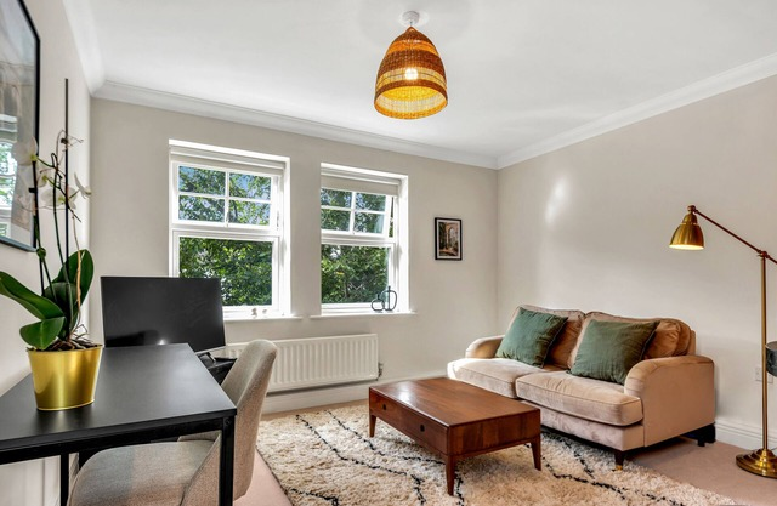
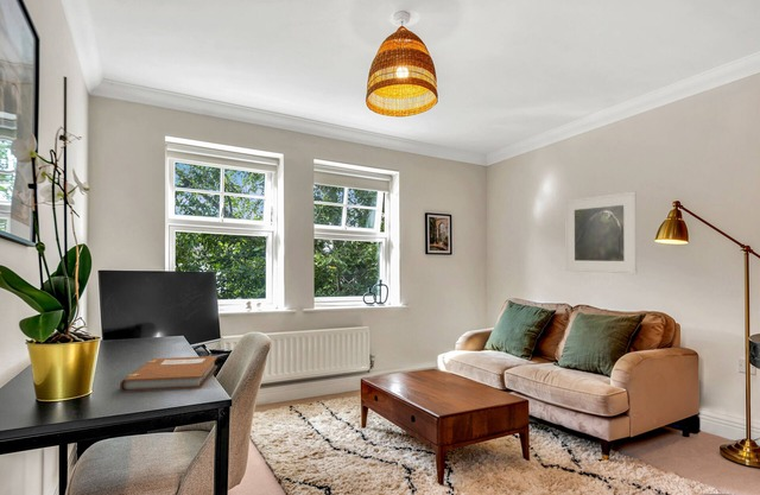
+ notebook (173, 372)
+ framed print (597, 234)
